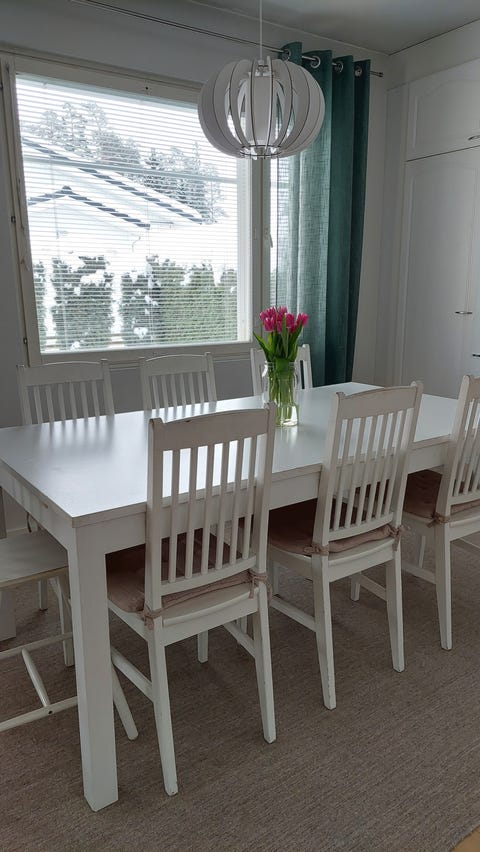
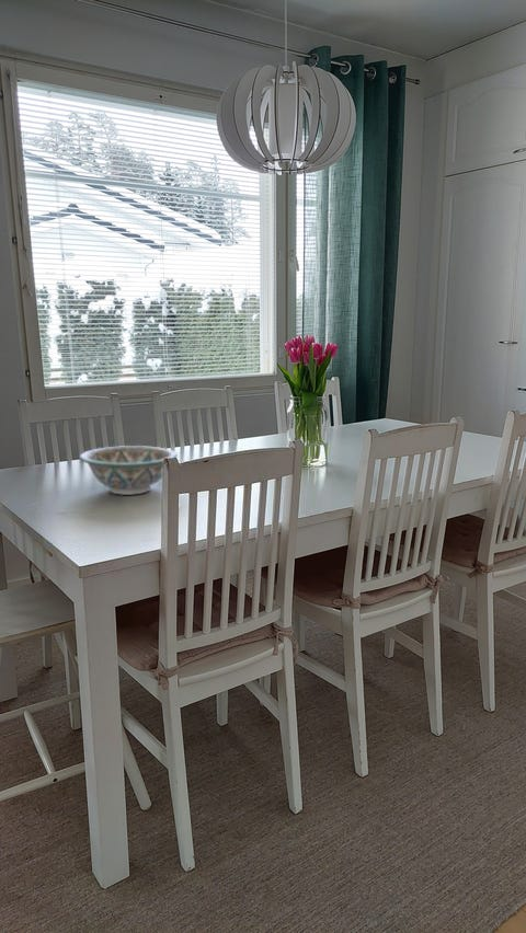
+ decorative bowl (129, 471)
